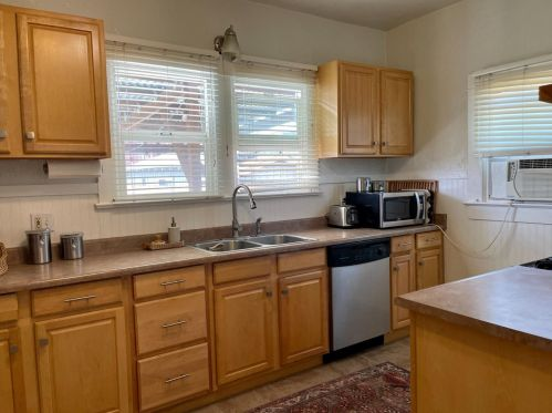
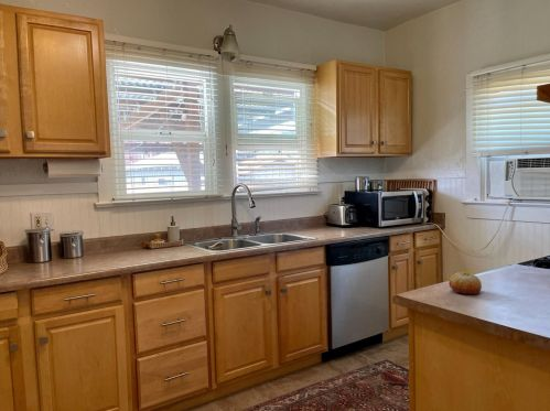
+ fruit (464, 282)
